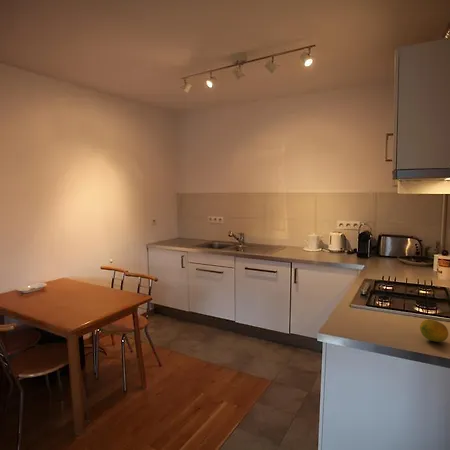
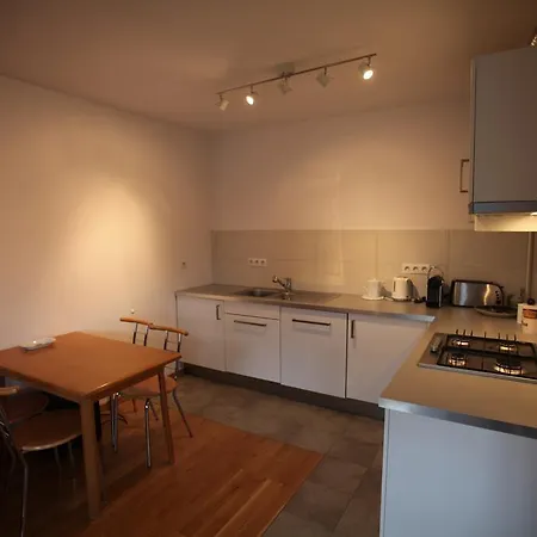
- fruit (434, 330)
